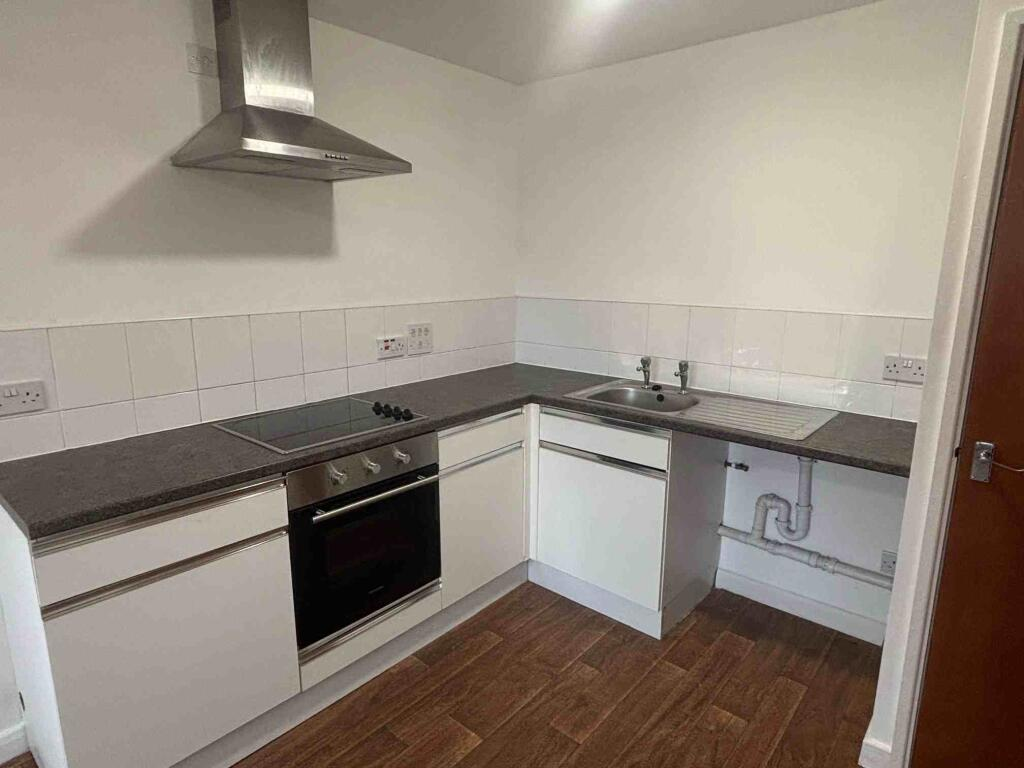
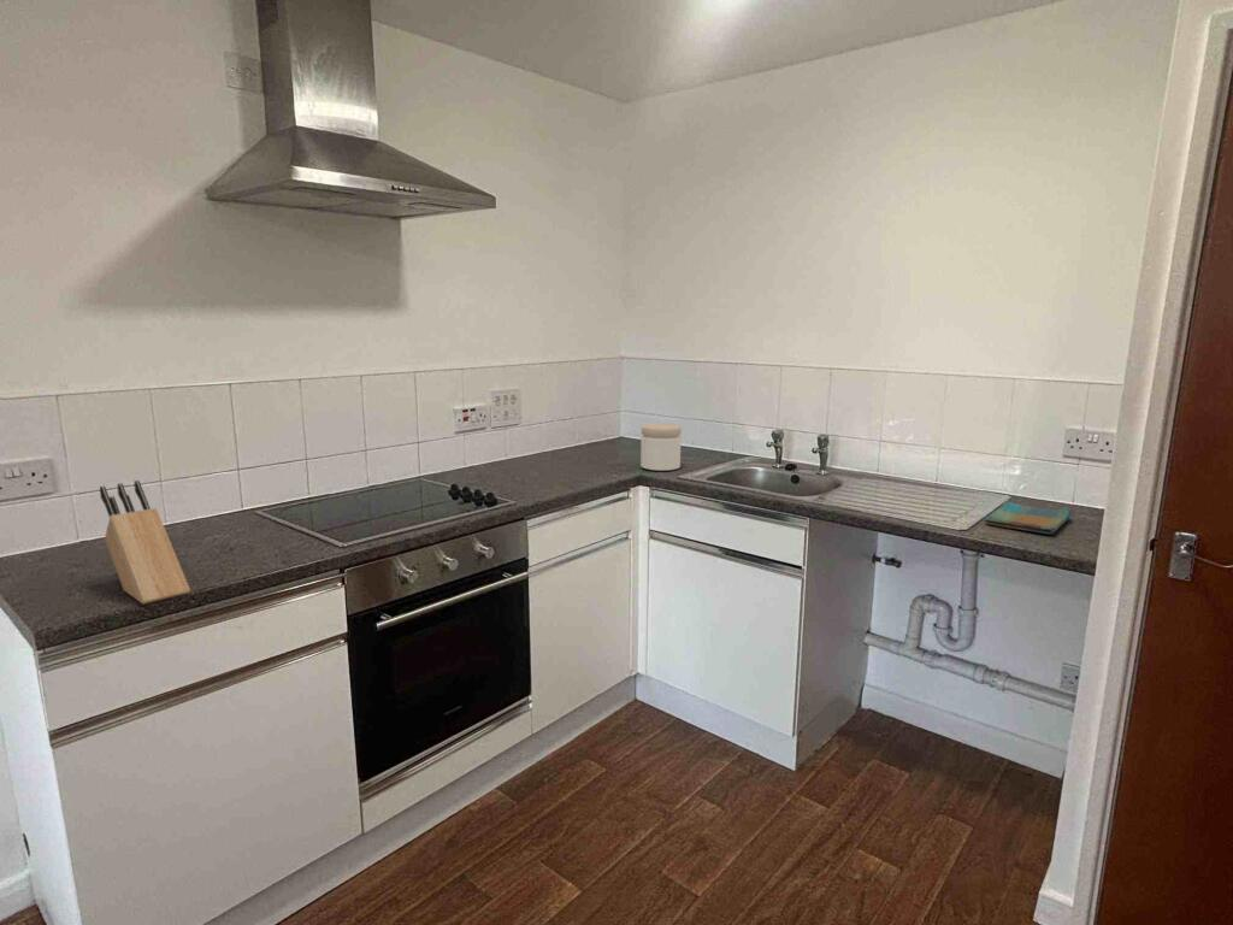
+ jar (660, 447)
+ dish towel (1027, 517)
+ knife block (141, 537)
